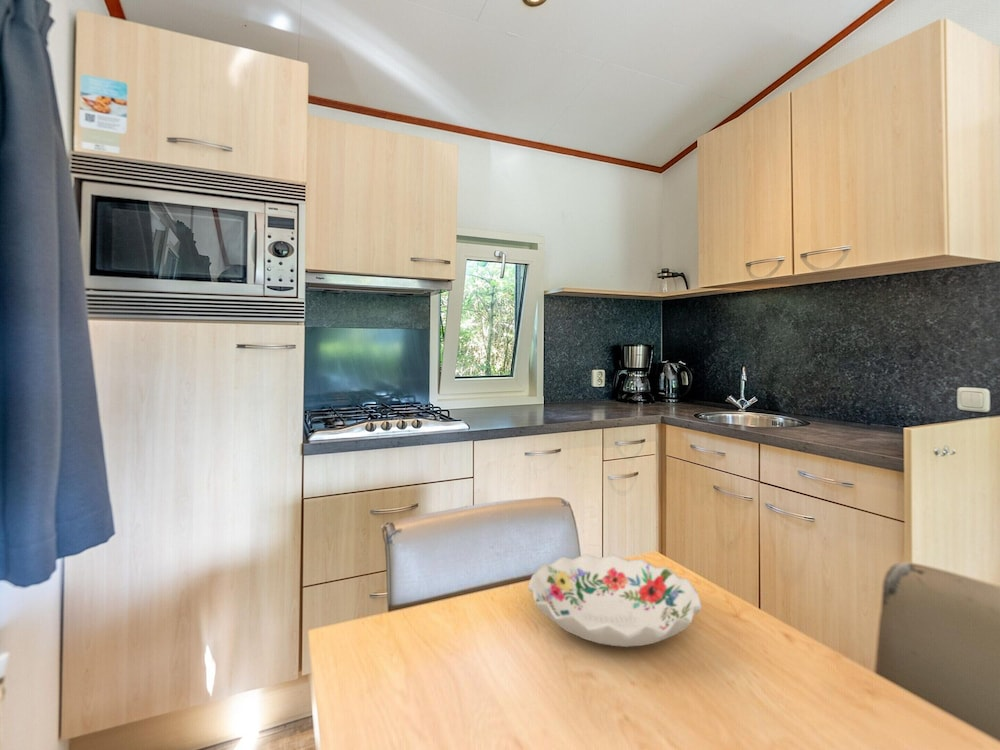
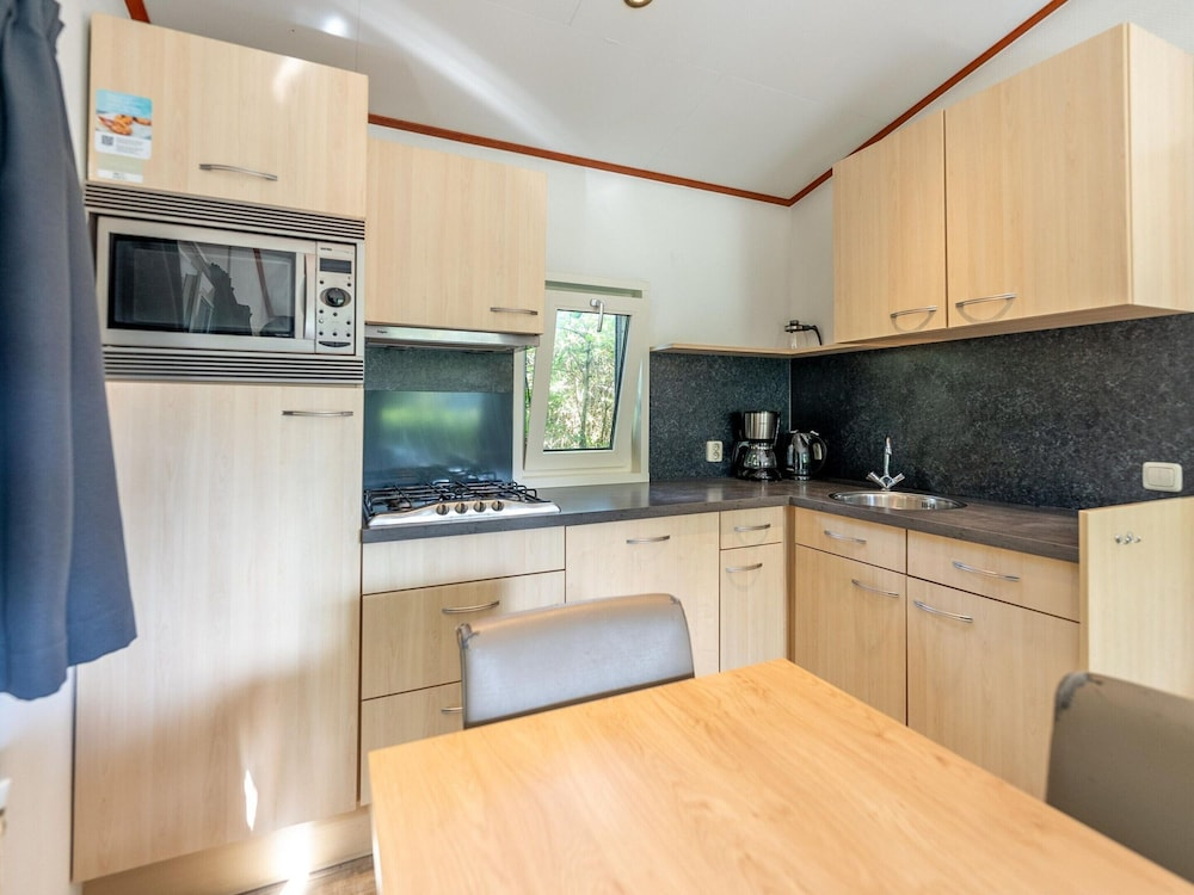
- decorative bowl (611, 602)
